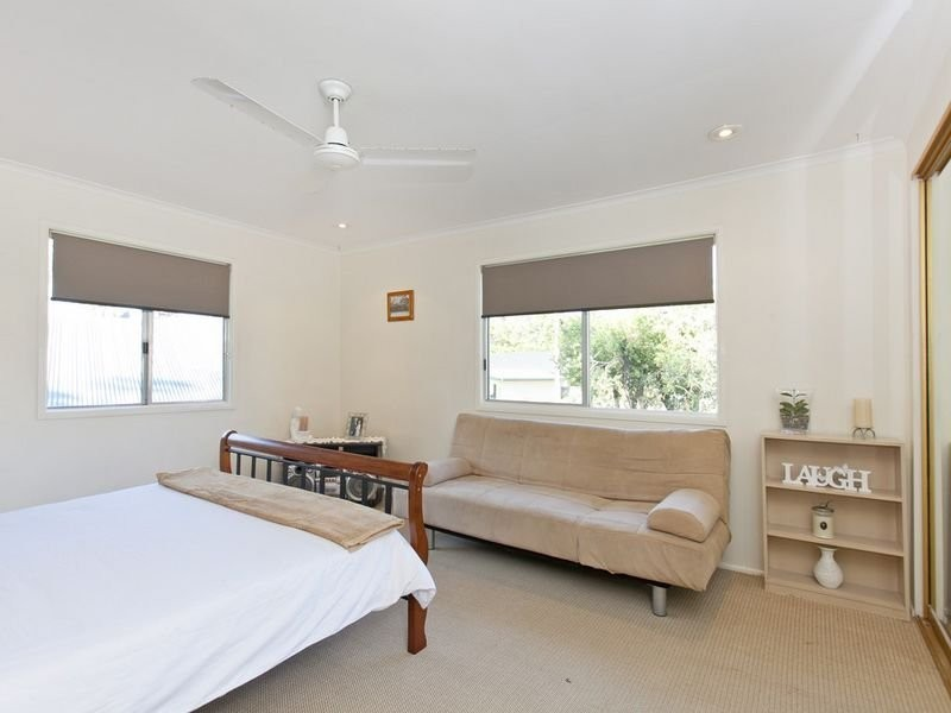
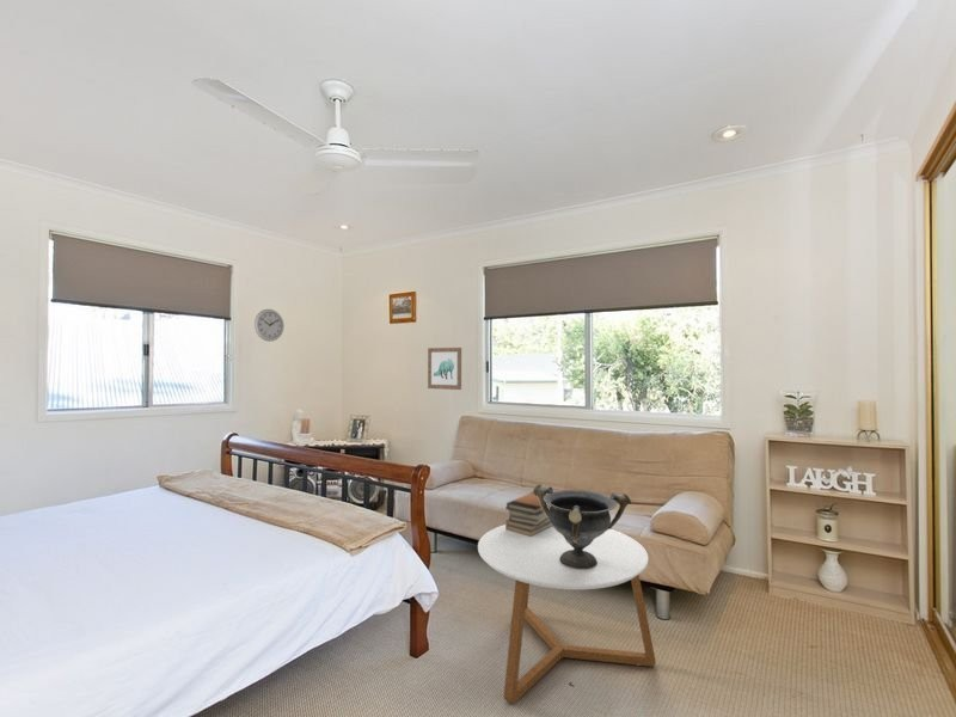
+ decorative bowl (576, 523)
+ wall art (443, 368)
+ book stack (533, 511)
+ coffee table (558, 588)
+ wall clock (269, 325)
